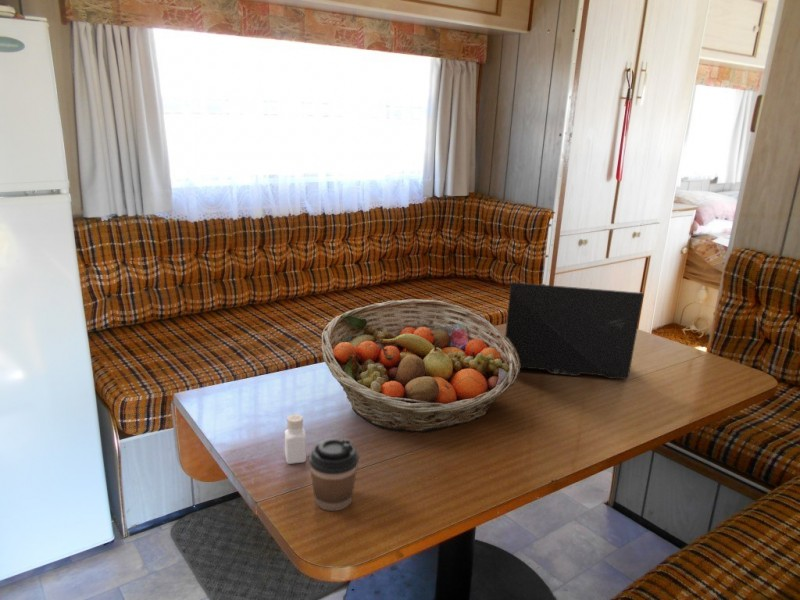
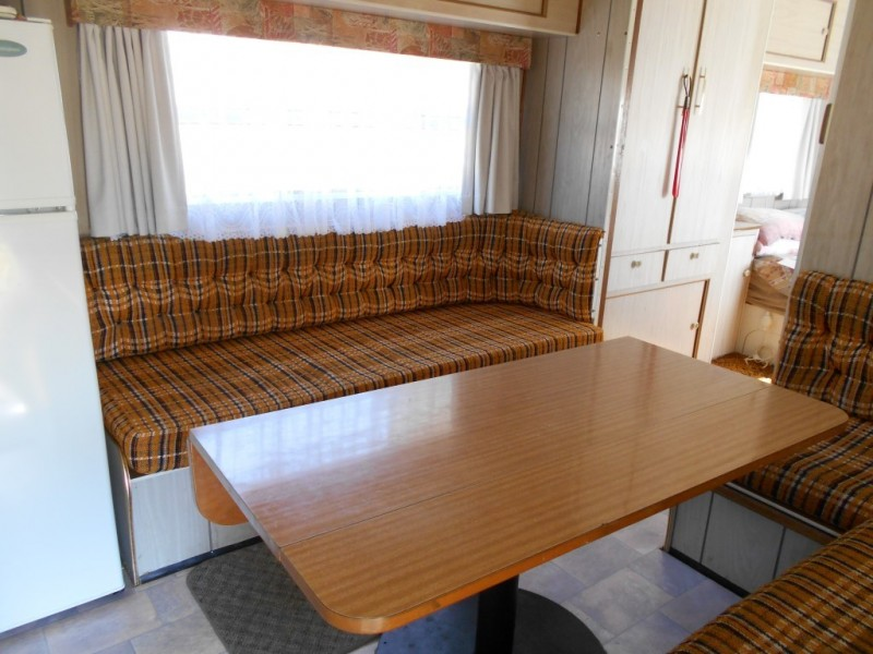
- laptop (565, 318)
- fruit basket (420, 362)
- pepper shaker (295, 438)
- coffee cup (333, 471)
